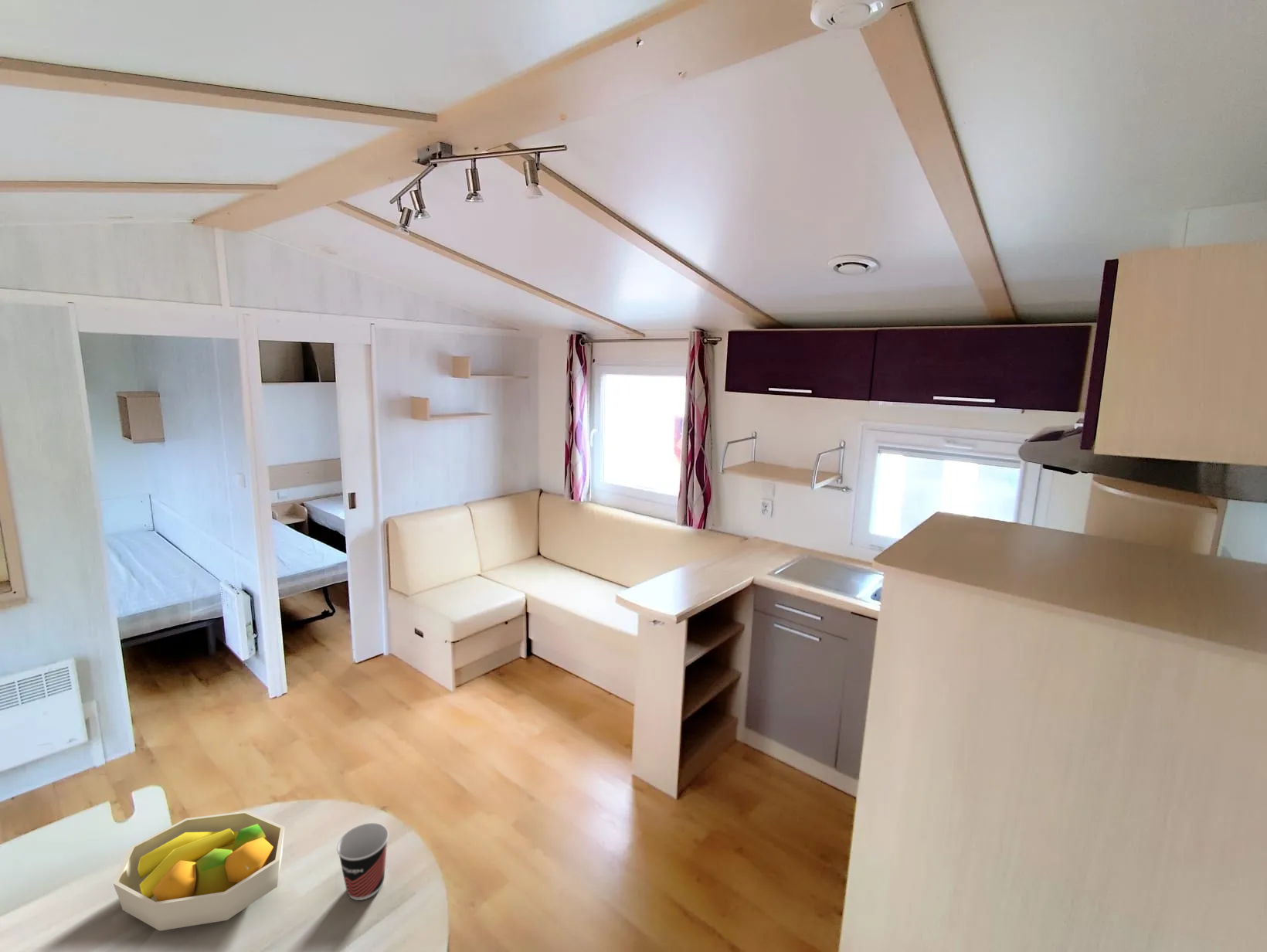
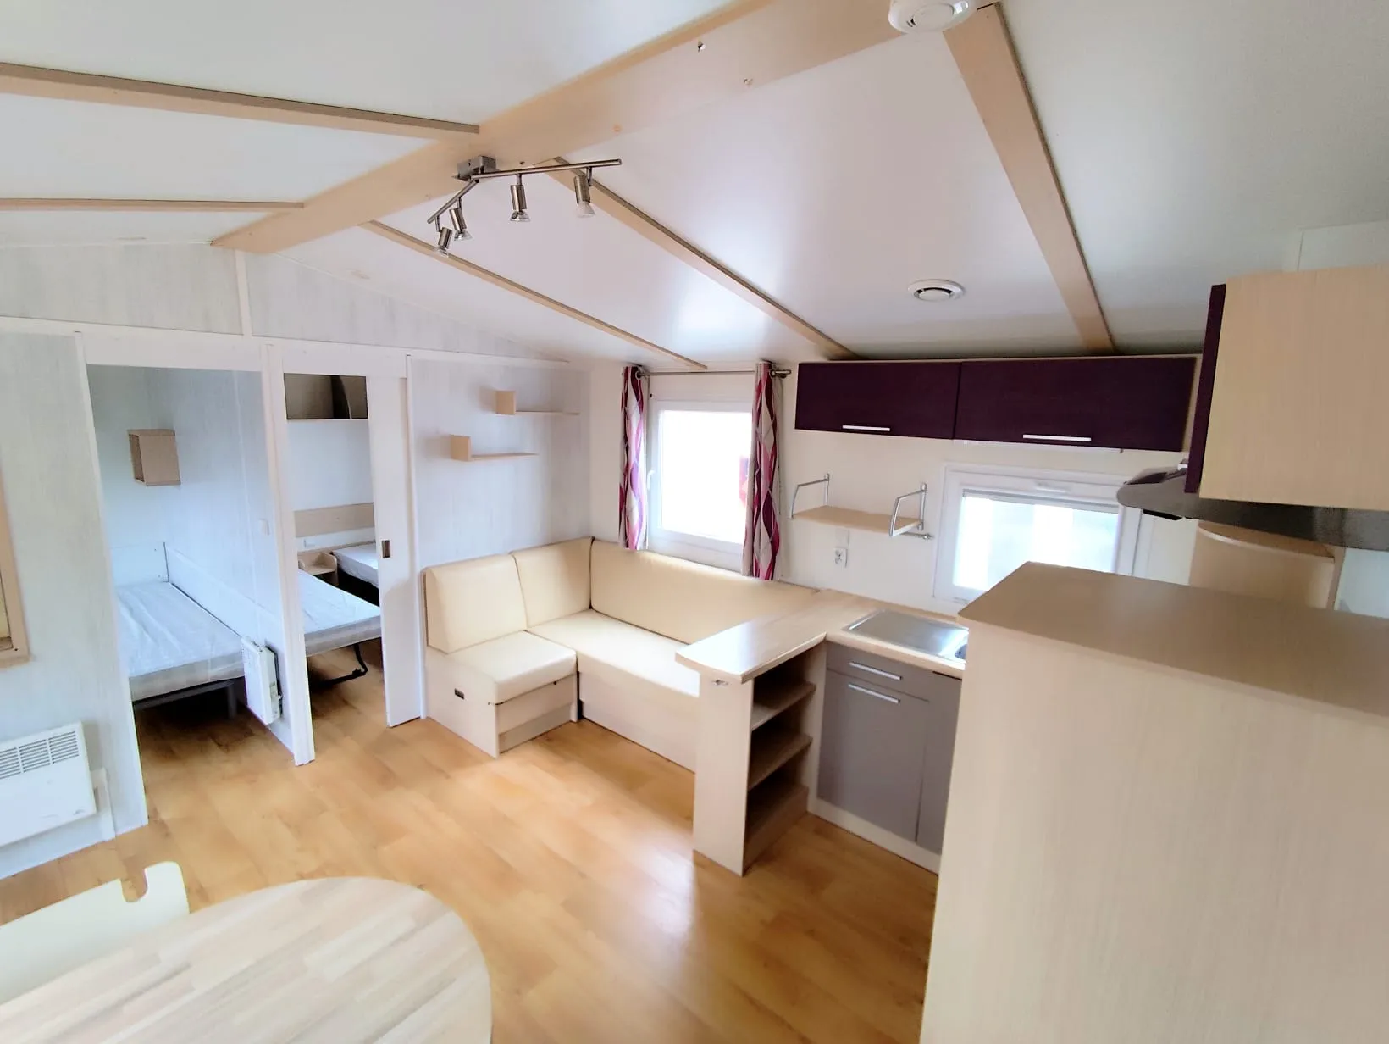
- fruit bowl (205, 863)
- cup (364, 863)
